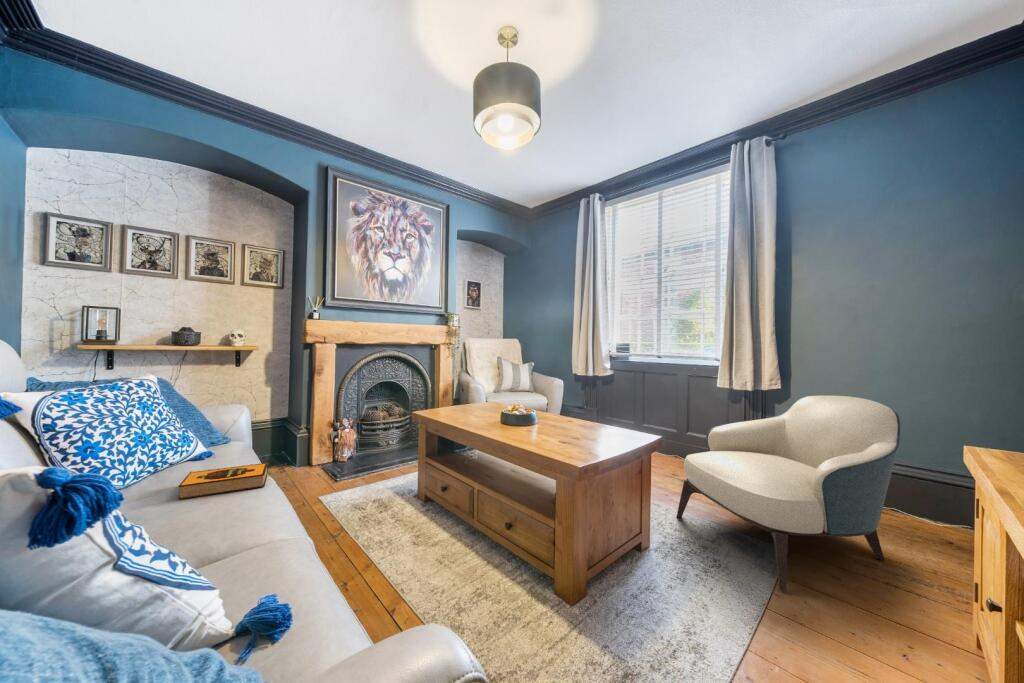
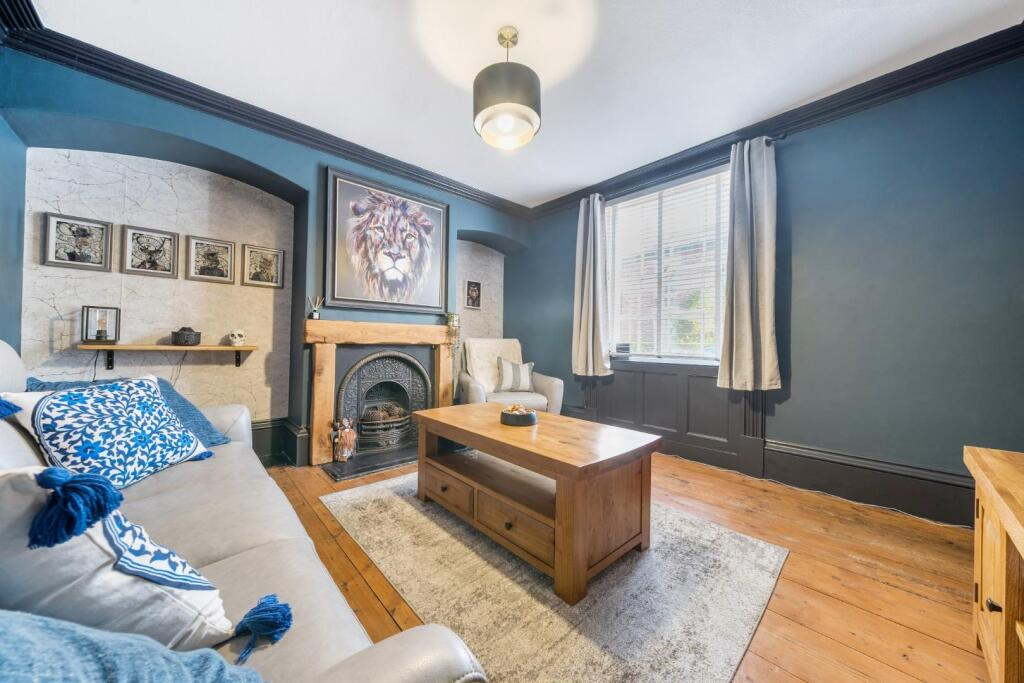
- armchair (785, 468)
- hardback book (227, 478)
